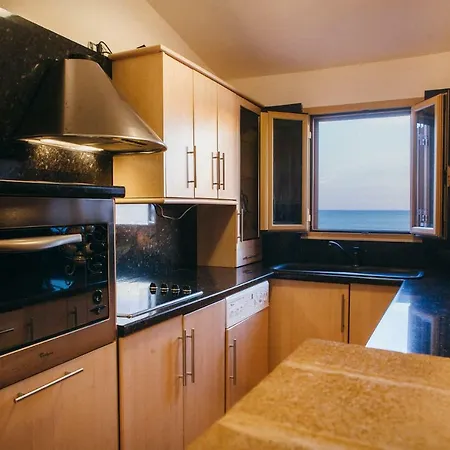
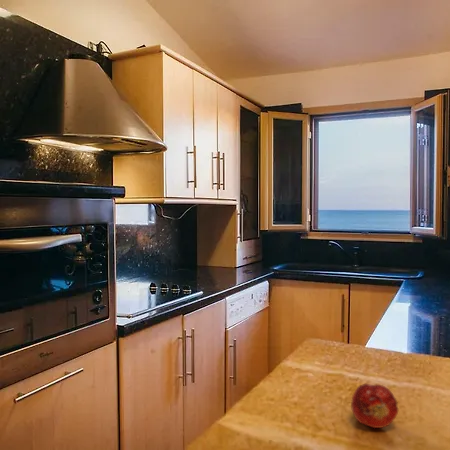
+ fruit (373, 404)
